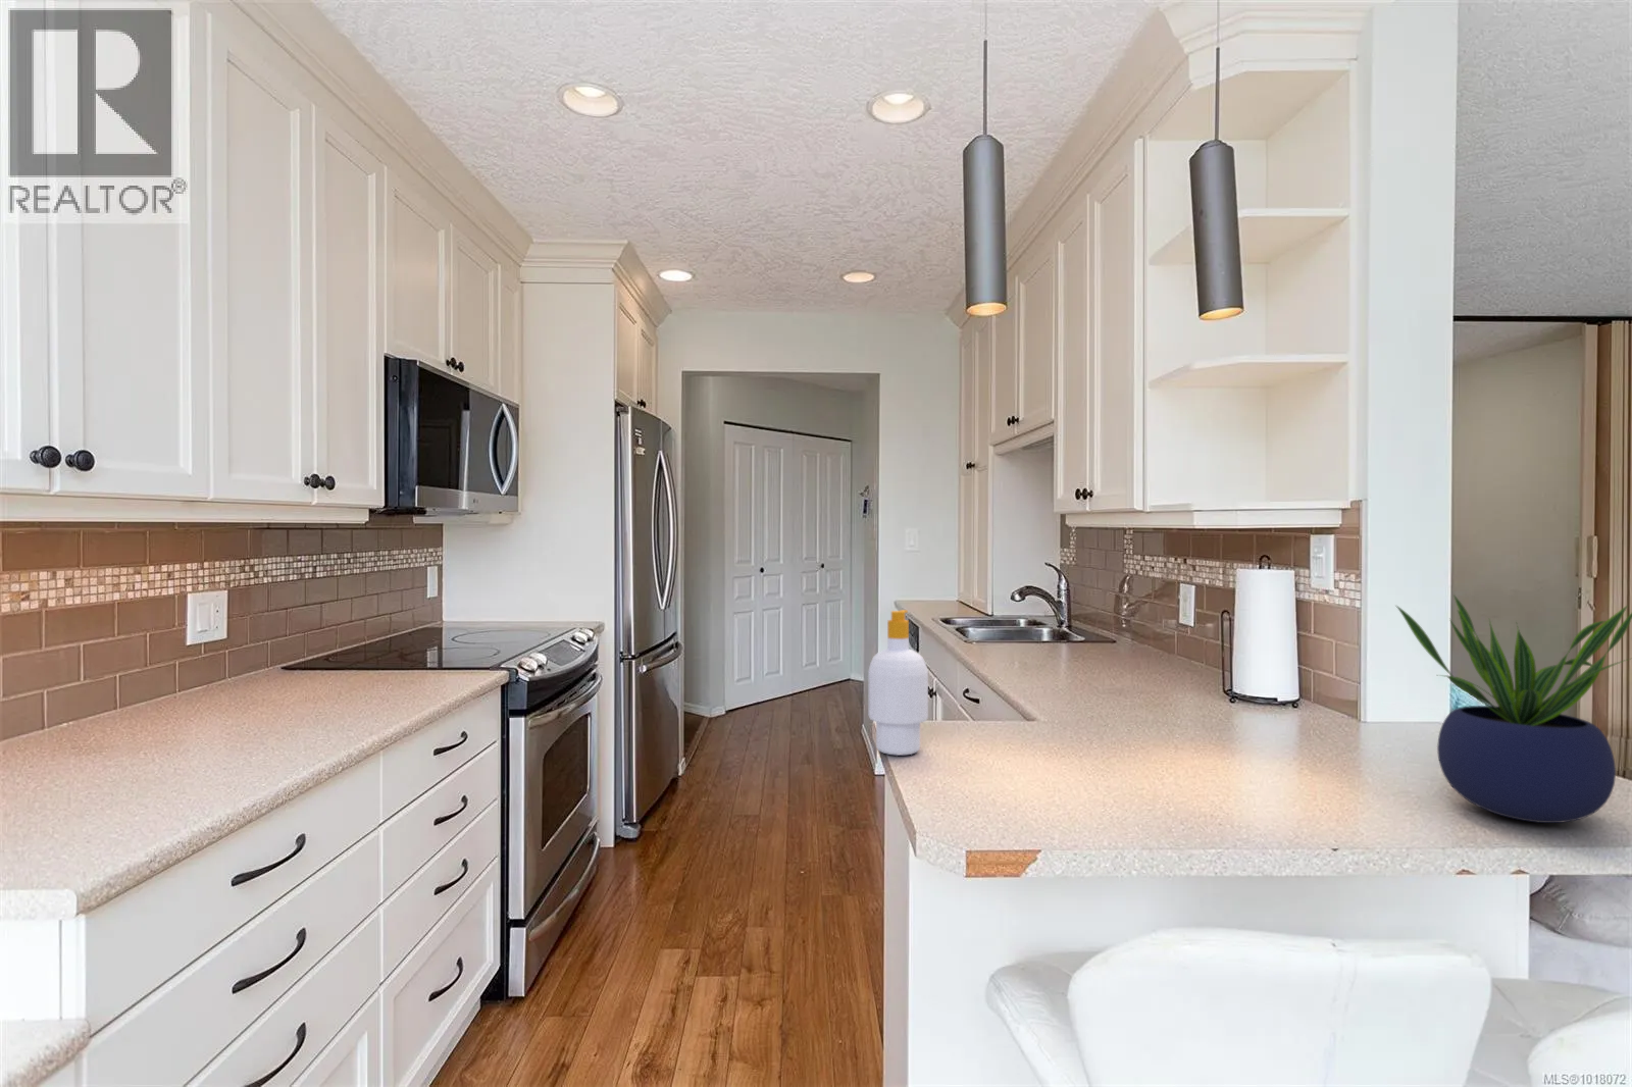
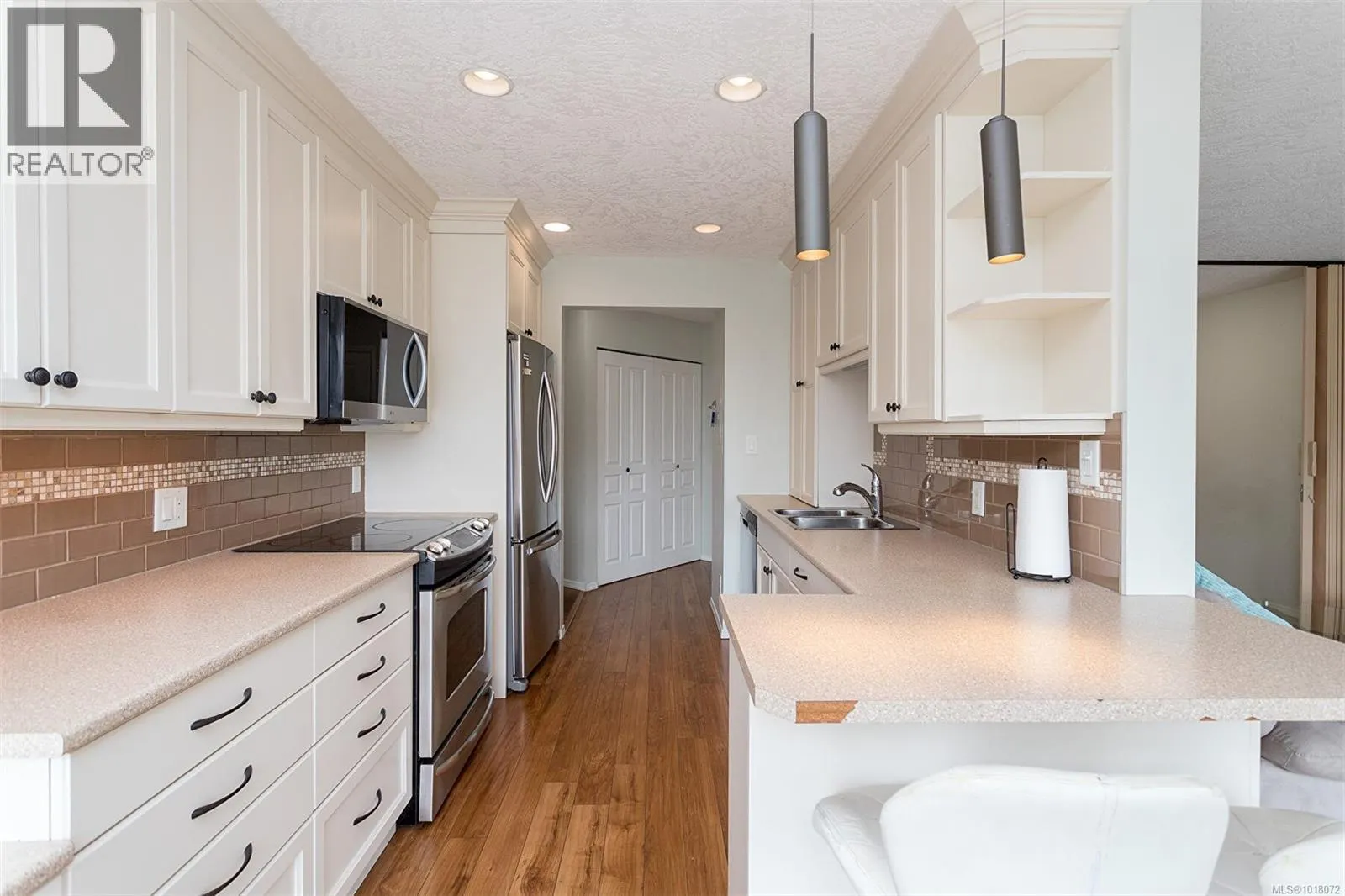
- potted plant (1508, 701)
- soap bottle (898, 681)
